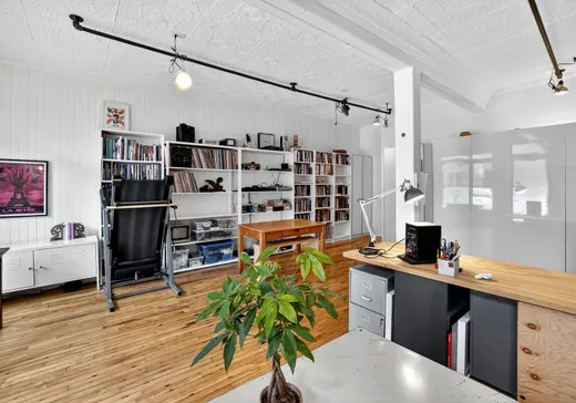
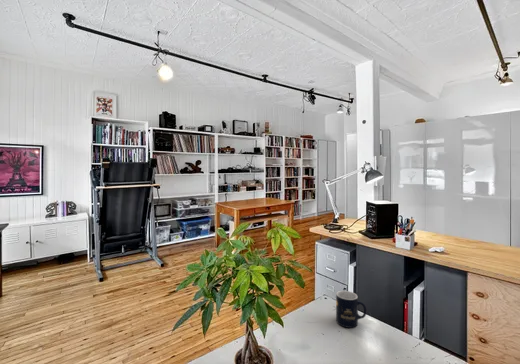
+ mug (350, 308)
